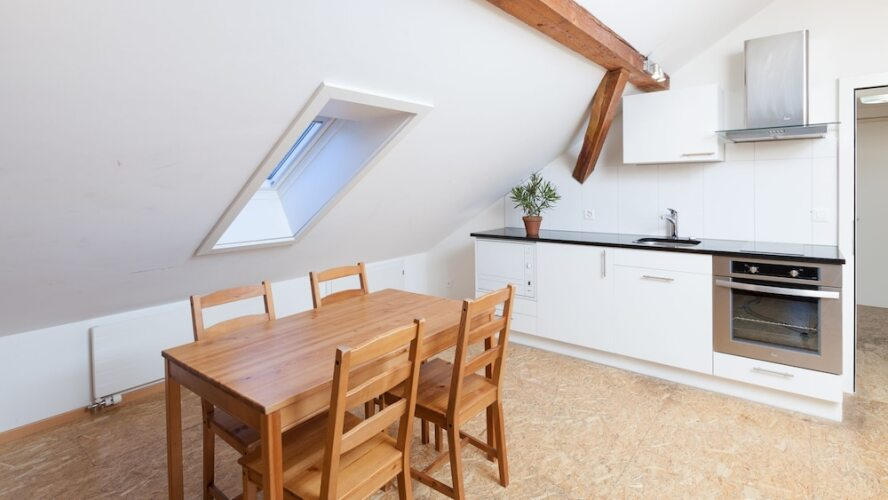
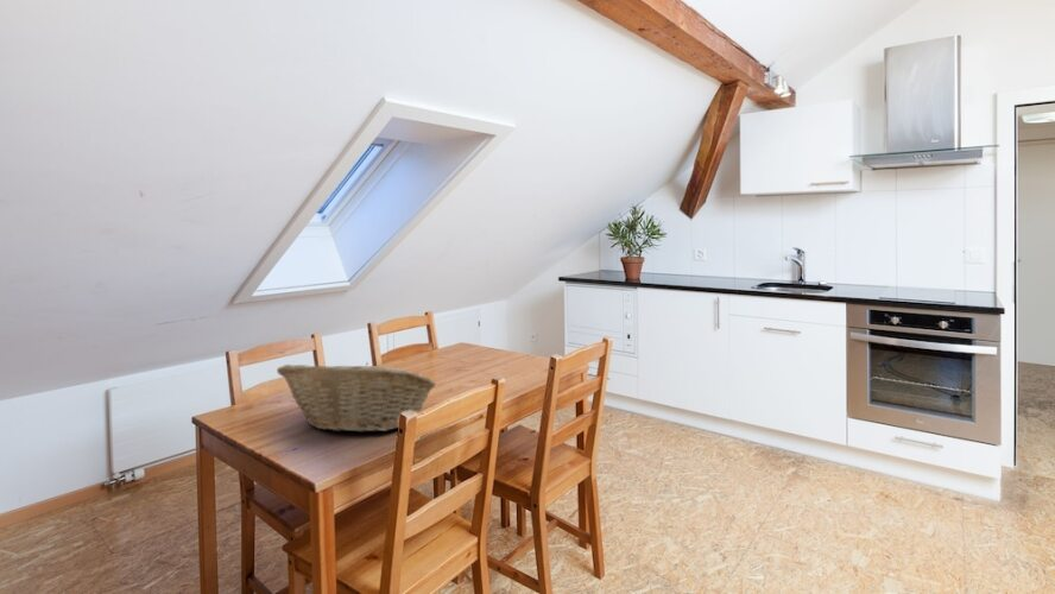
+ fruit basket (358, 390)
